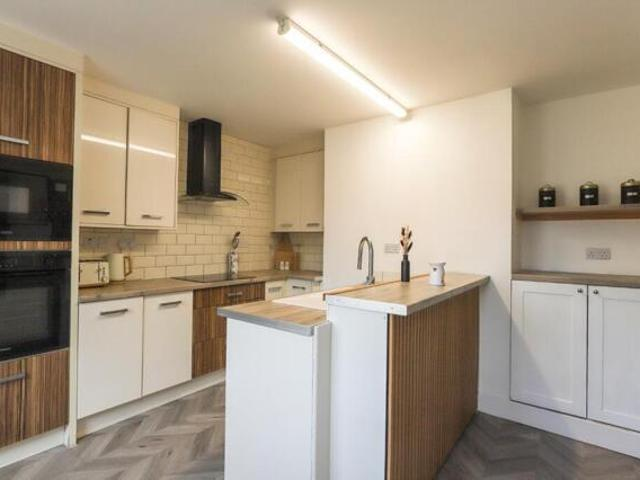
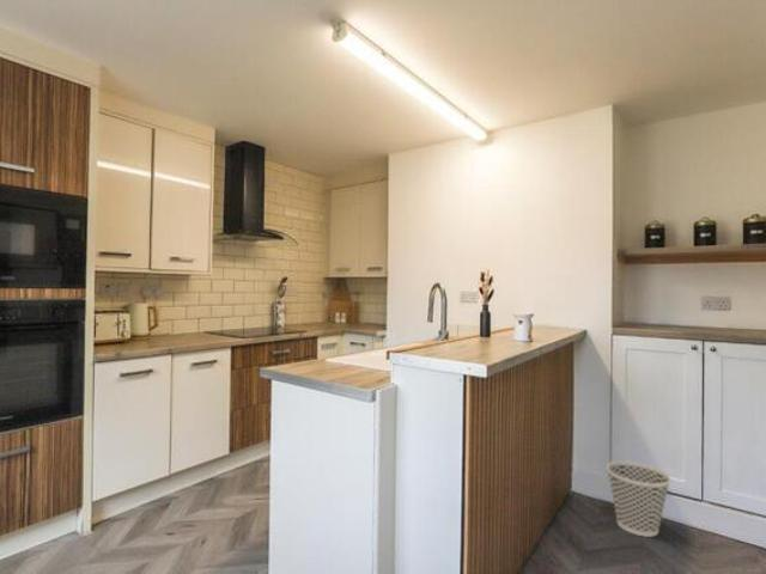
+ wastebasket (637, 499)
